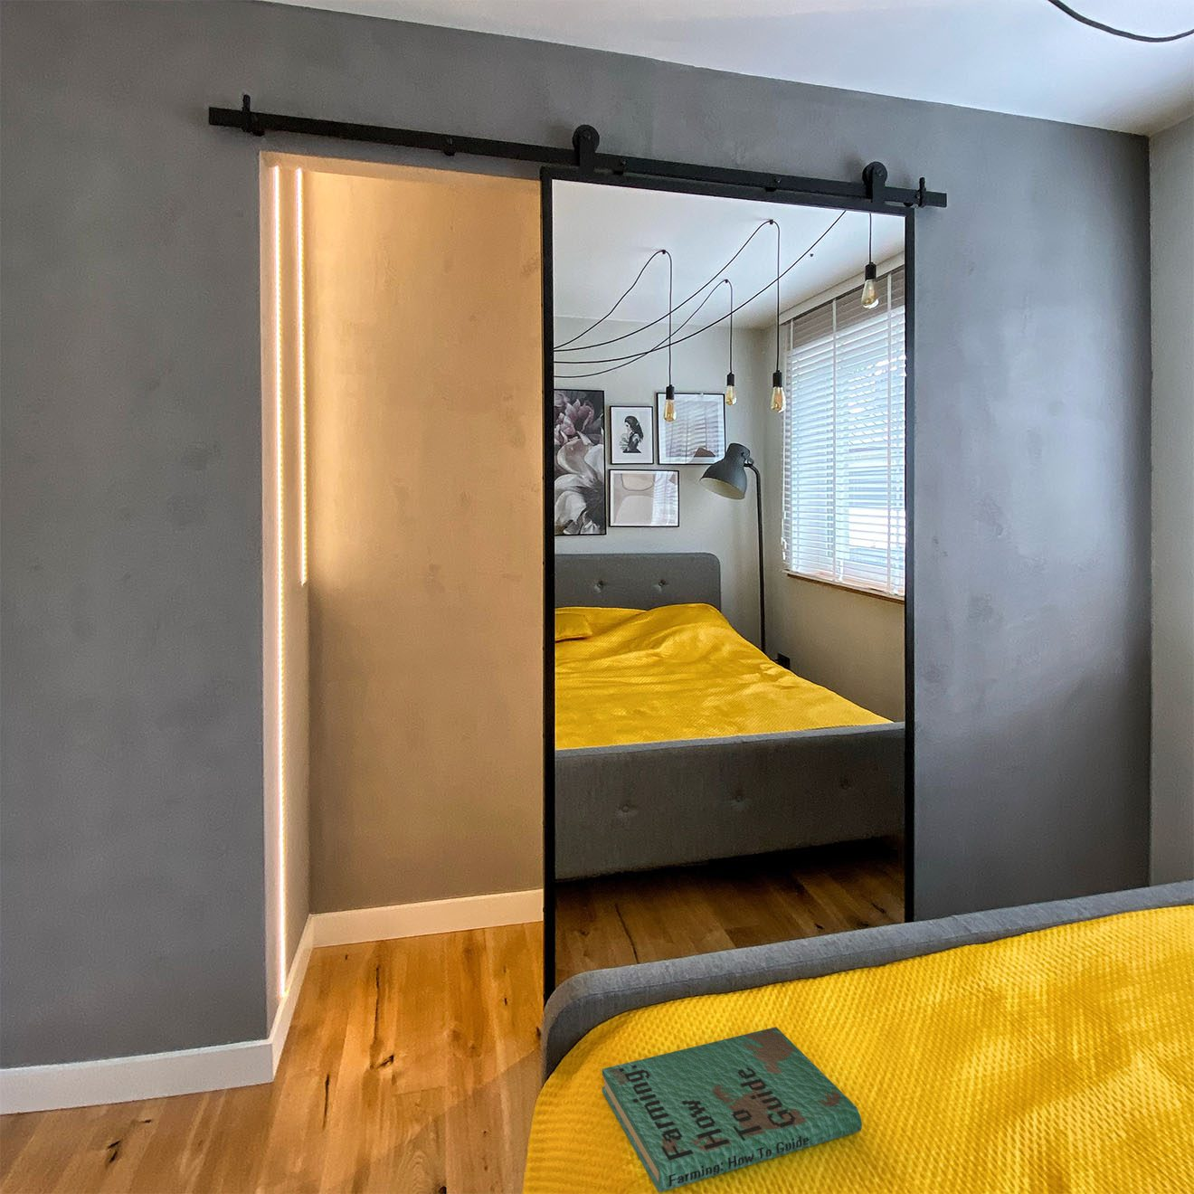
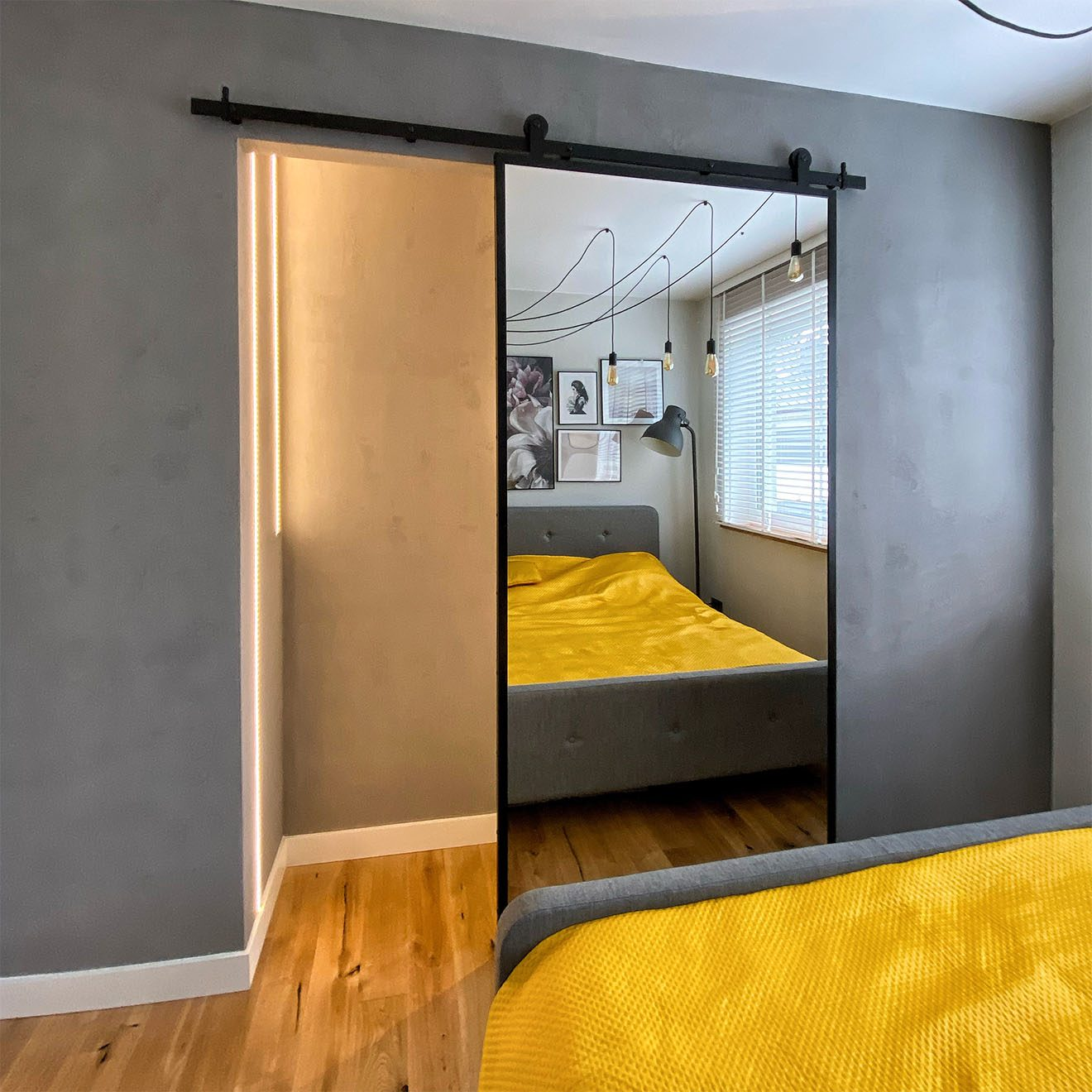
- book (726, 1102)
